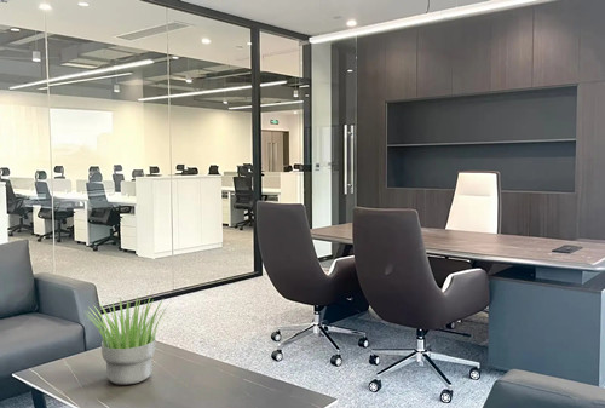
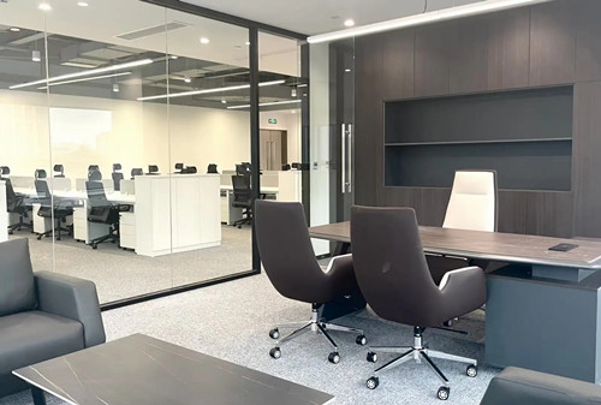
- potted plant (129, 341)
